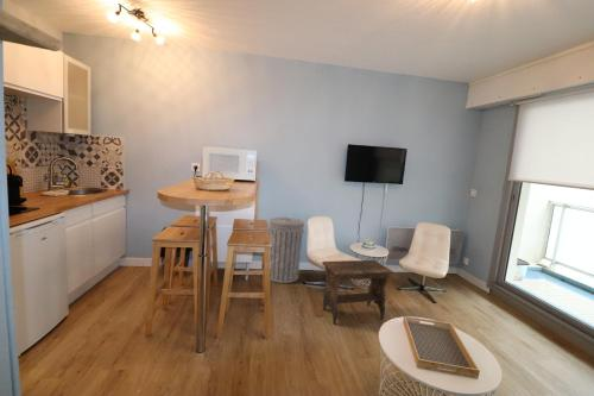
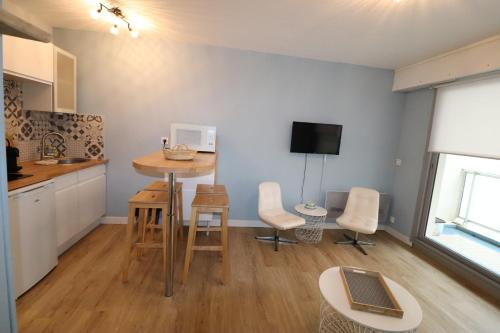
- trash can (284, 247)
- footstool (354, 294)
